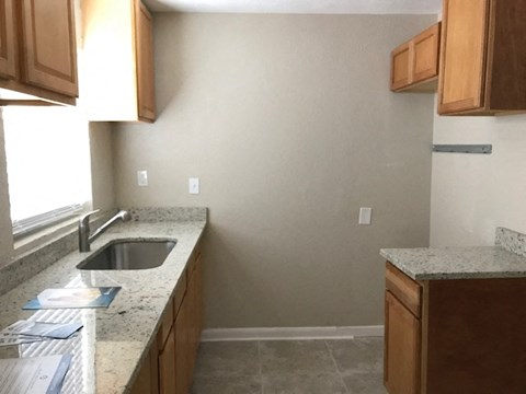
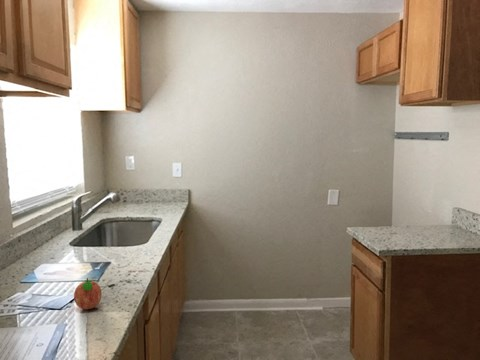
+ fruit (87, 292)
